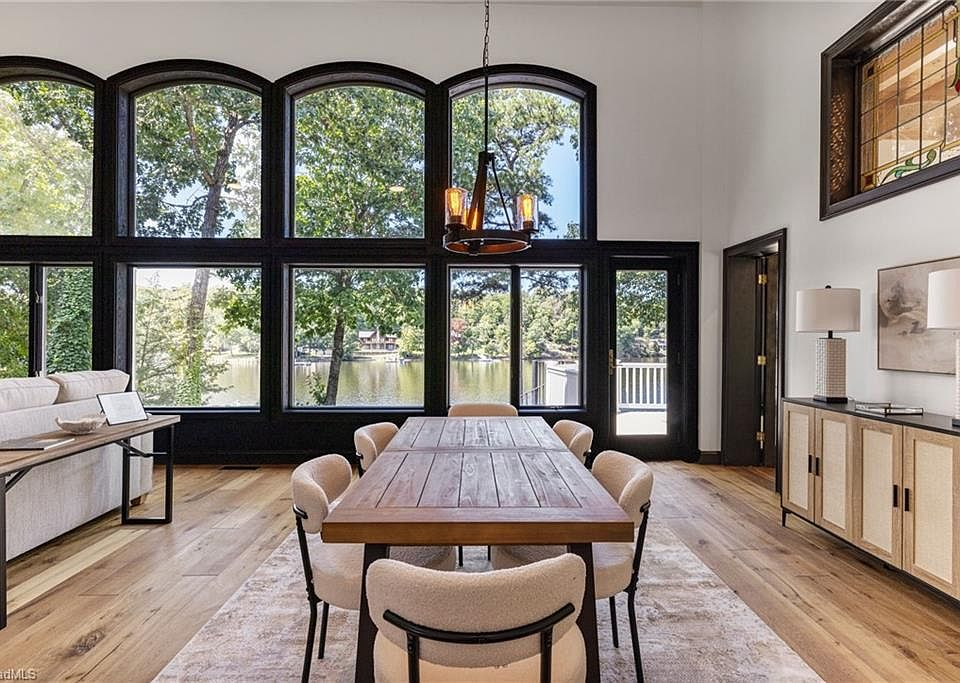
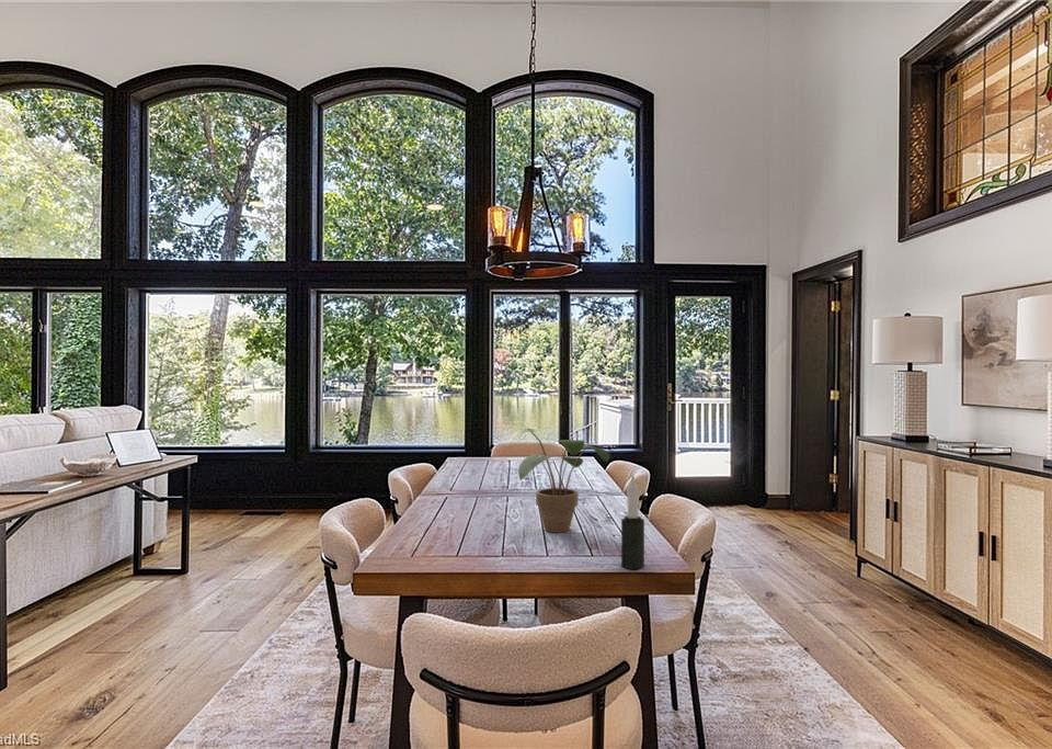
+ potted plant (559, 478)
+ candle (632, 520)
